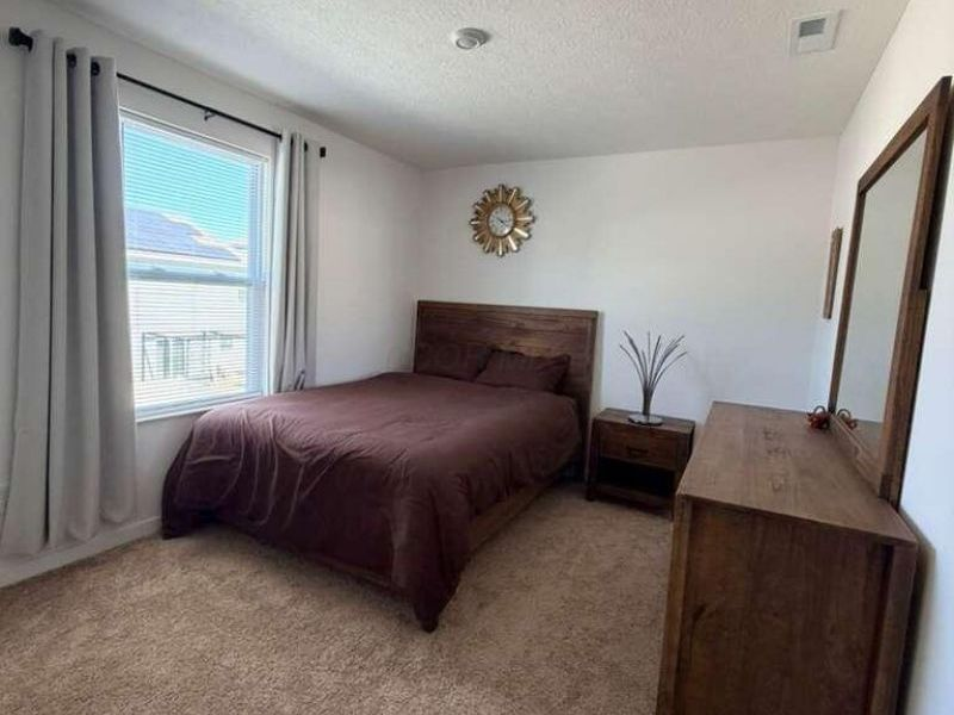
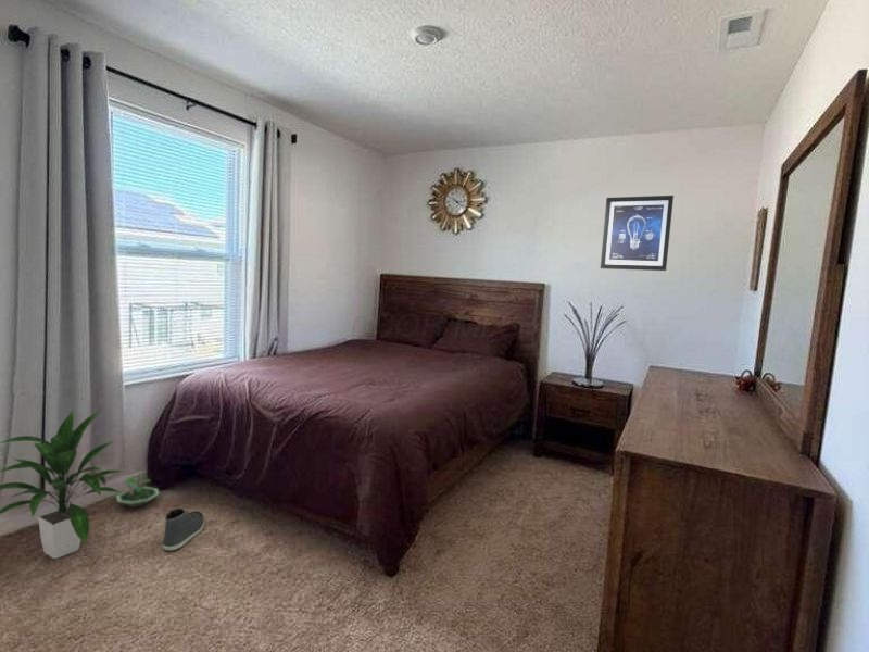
+ terrarium (138, 474)
+ indoor plant (61, 485)
+ wall art (635, 233)
+ sneaker (186, 518)
